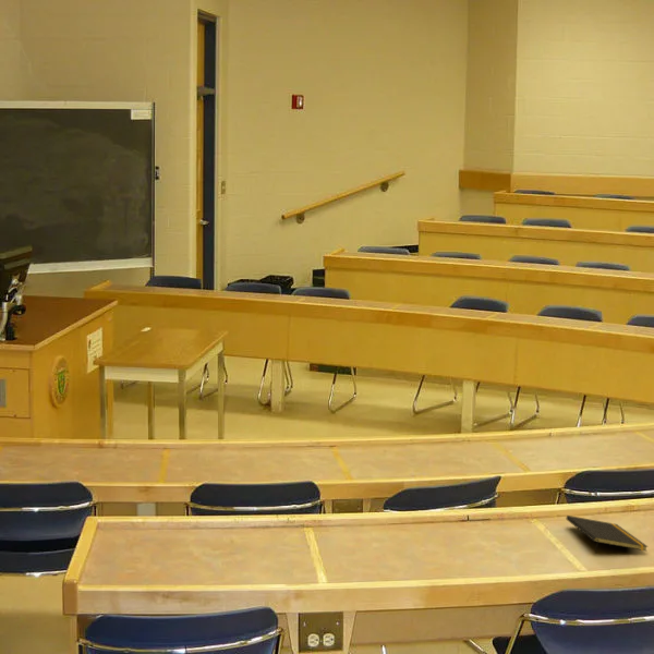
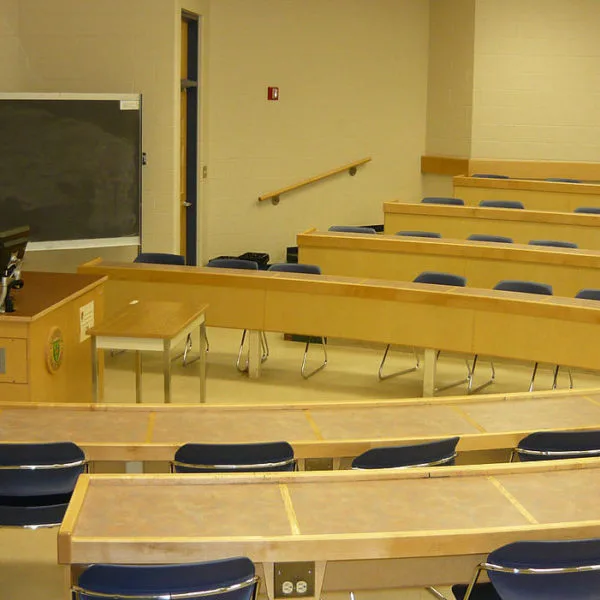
- notepad (605, 532)
